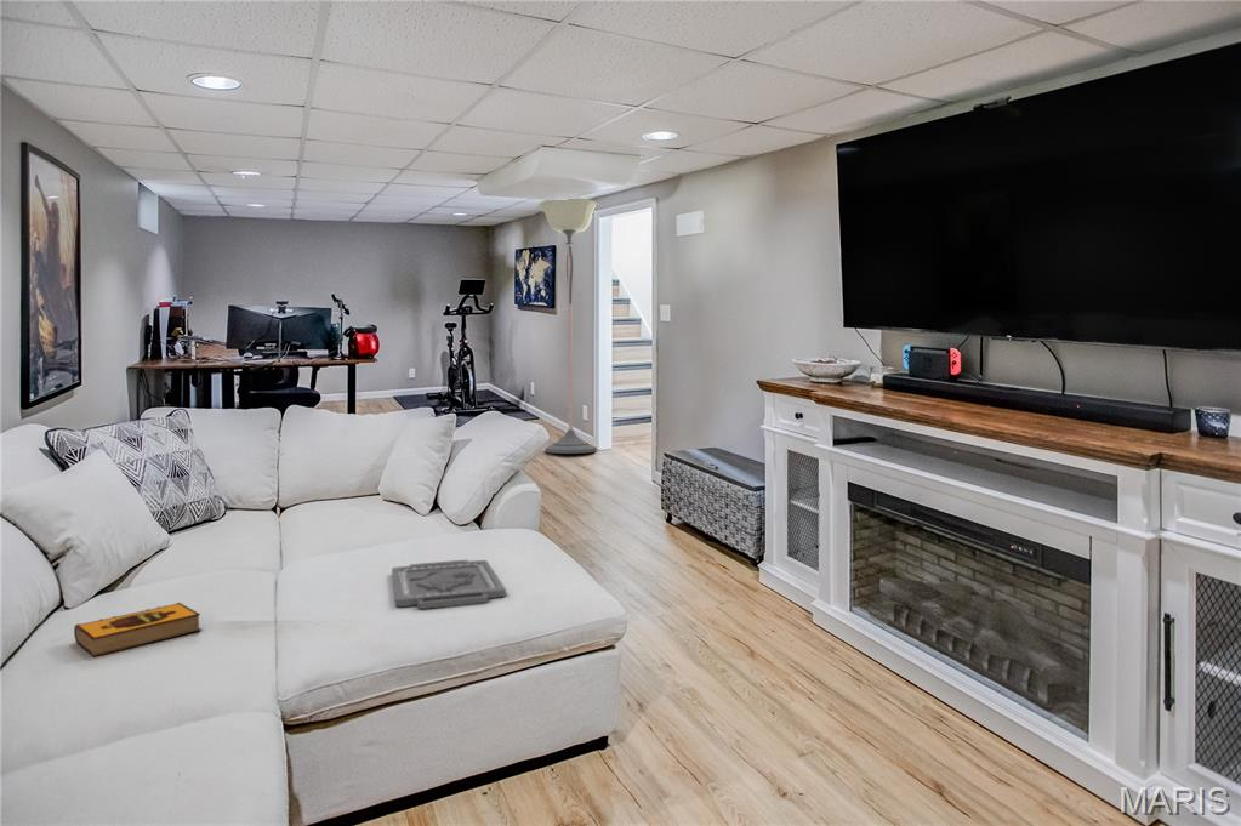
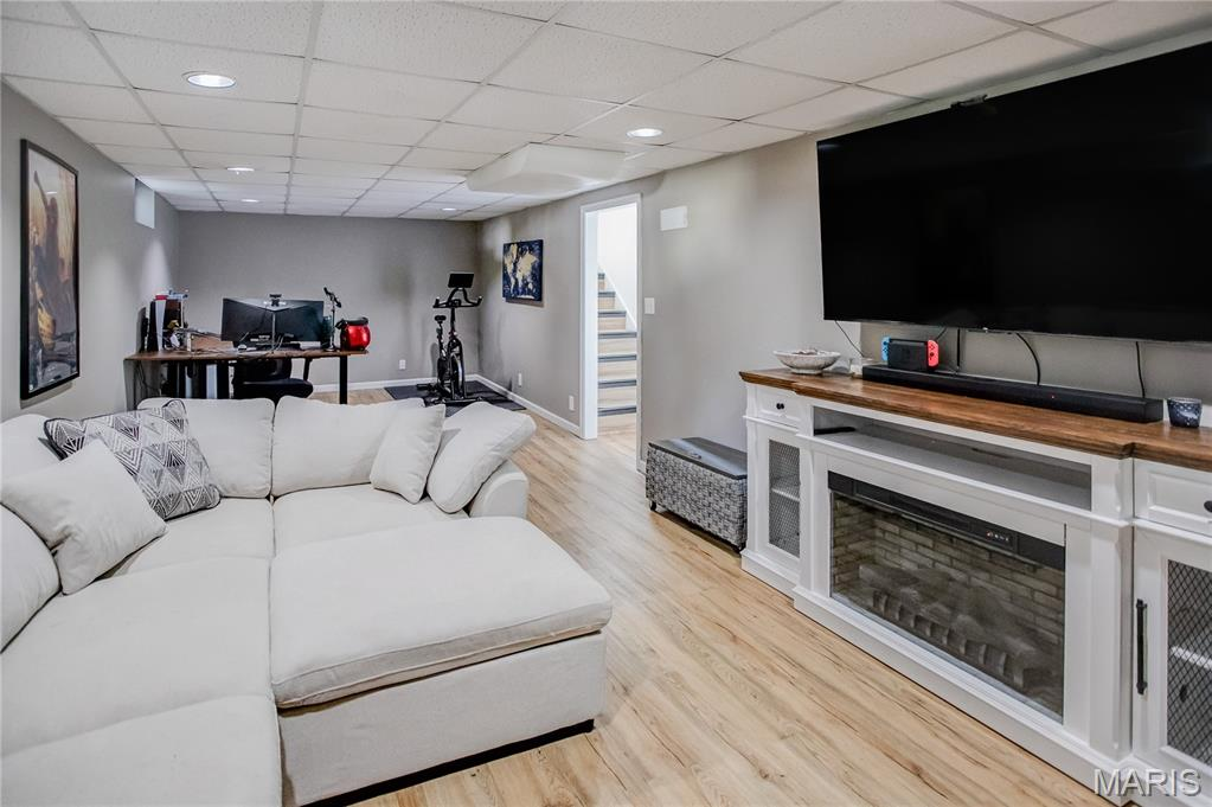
- floor lamp (569, 329)
- hardback book (138, 626)
- serving tray (445, 581)
